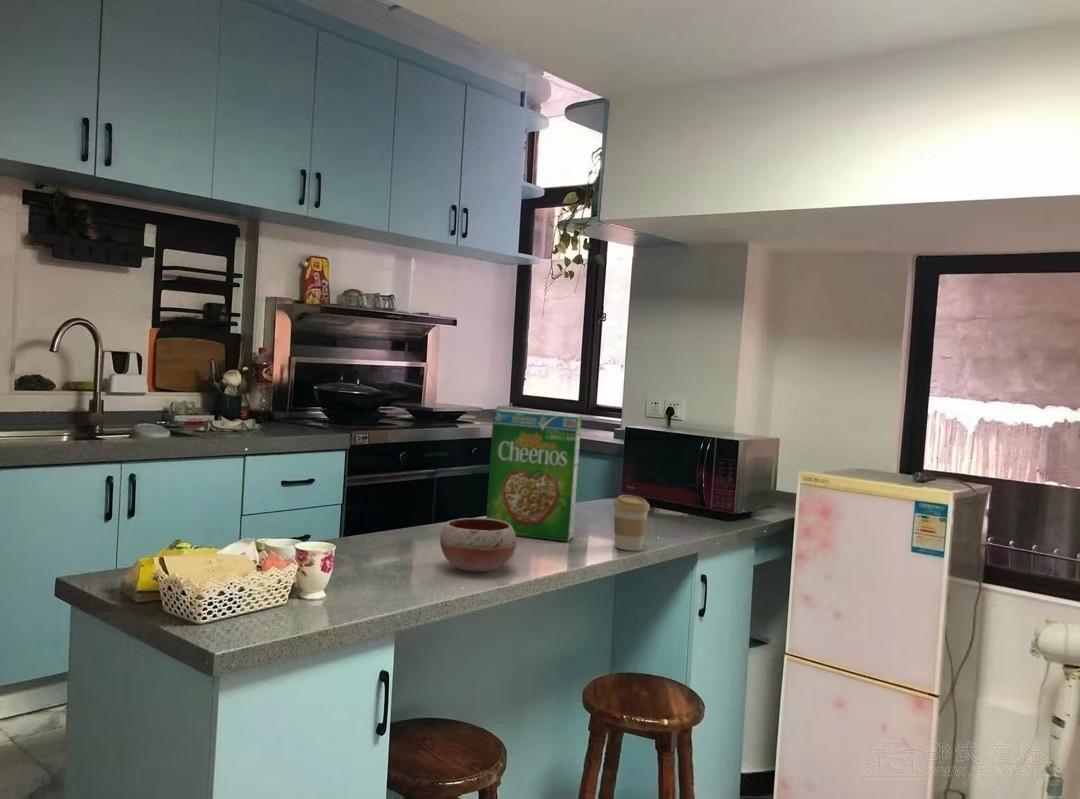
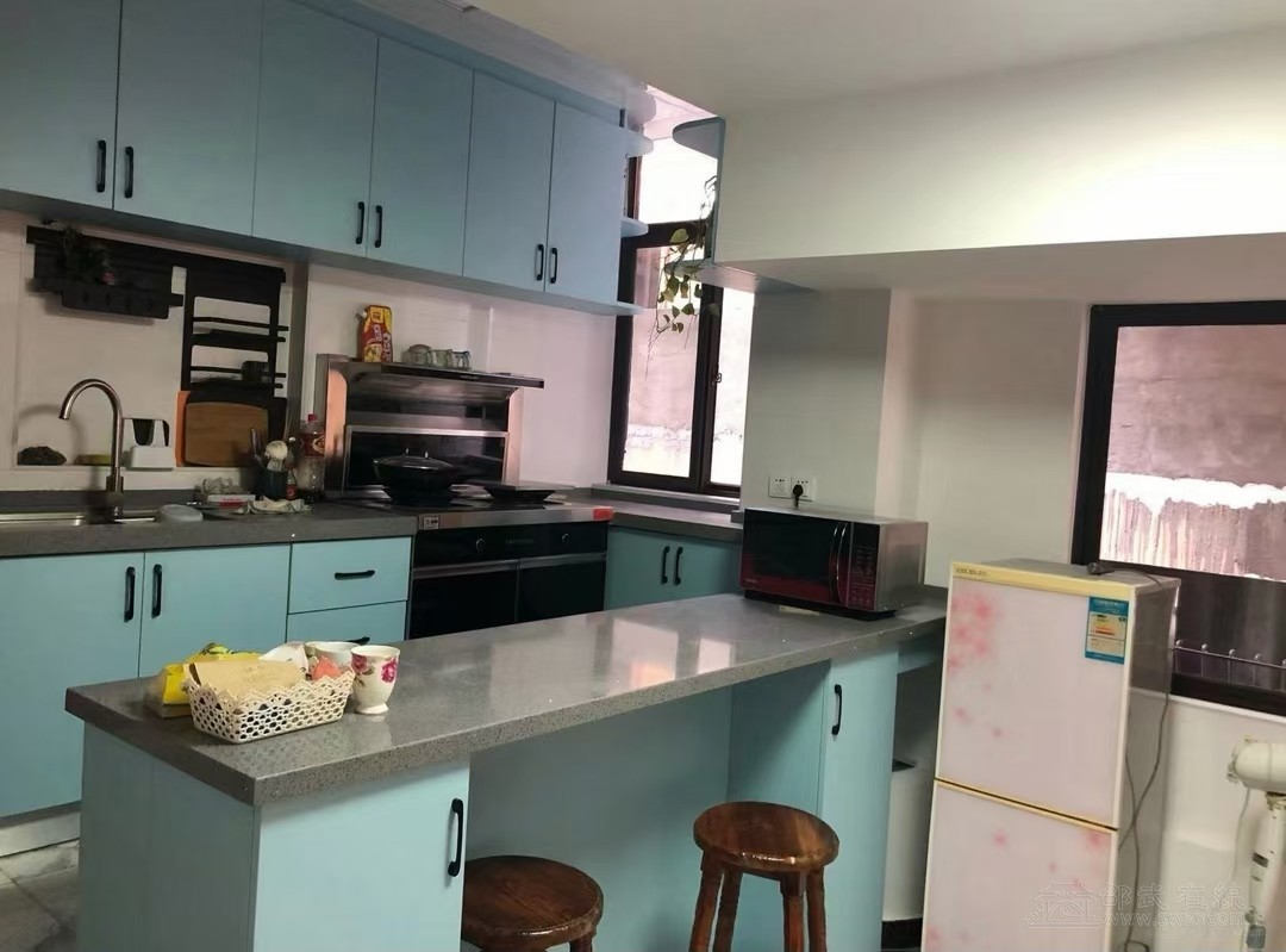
- cereal box (533, 473)
- bowl (478, 545)
- coffee cup (630, 522)
